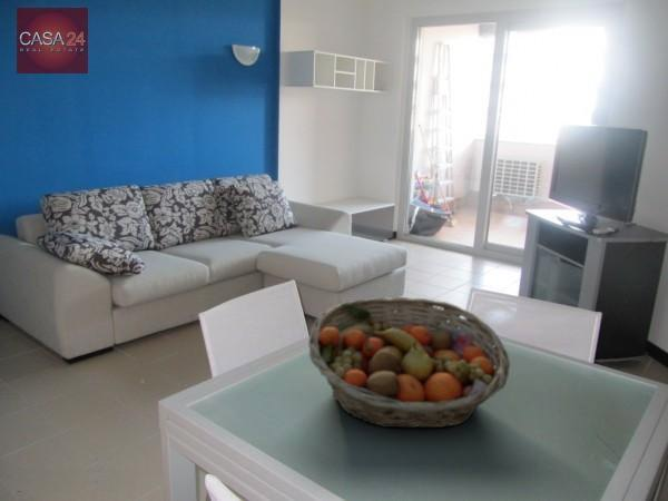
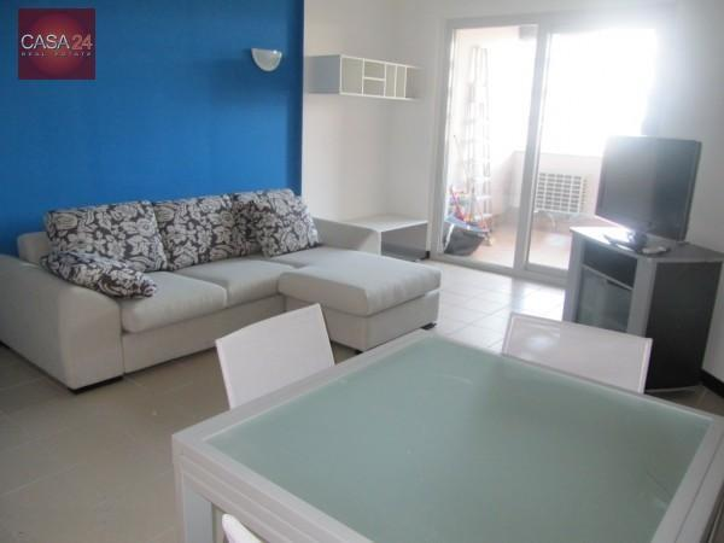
- fruit basket (405, 358)
